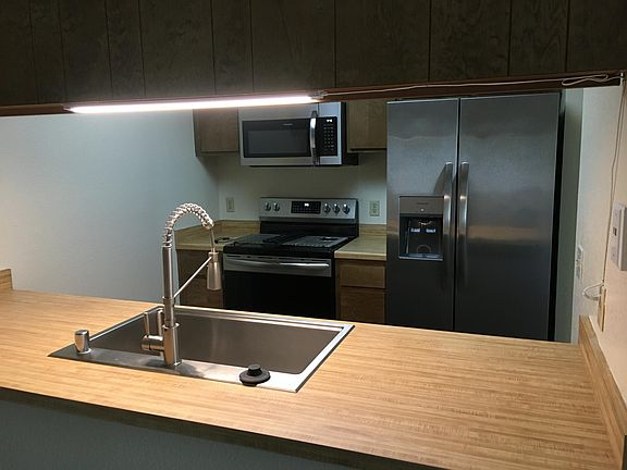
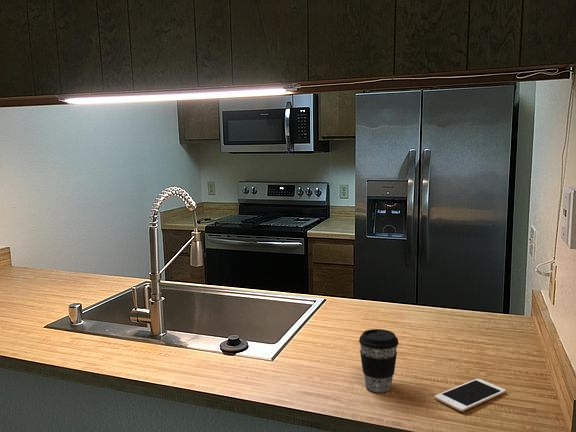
+ cell phone (470, 394)
+ coffee cup (378, 360)
